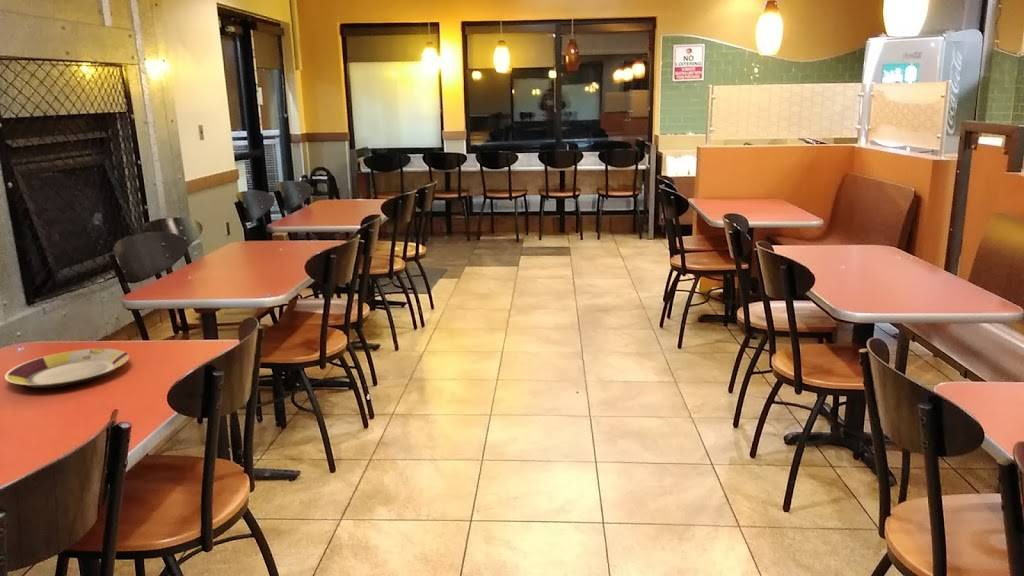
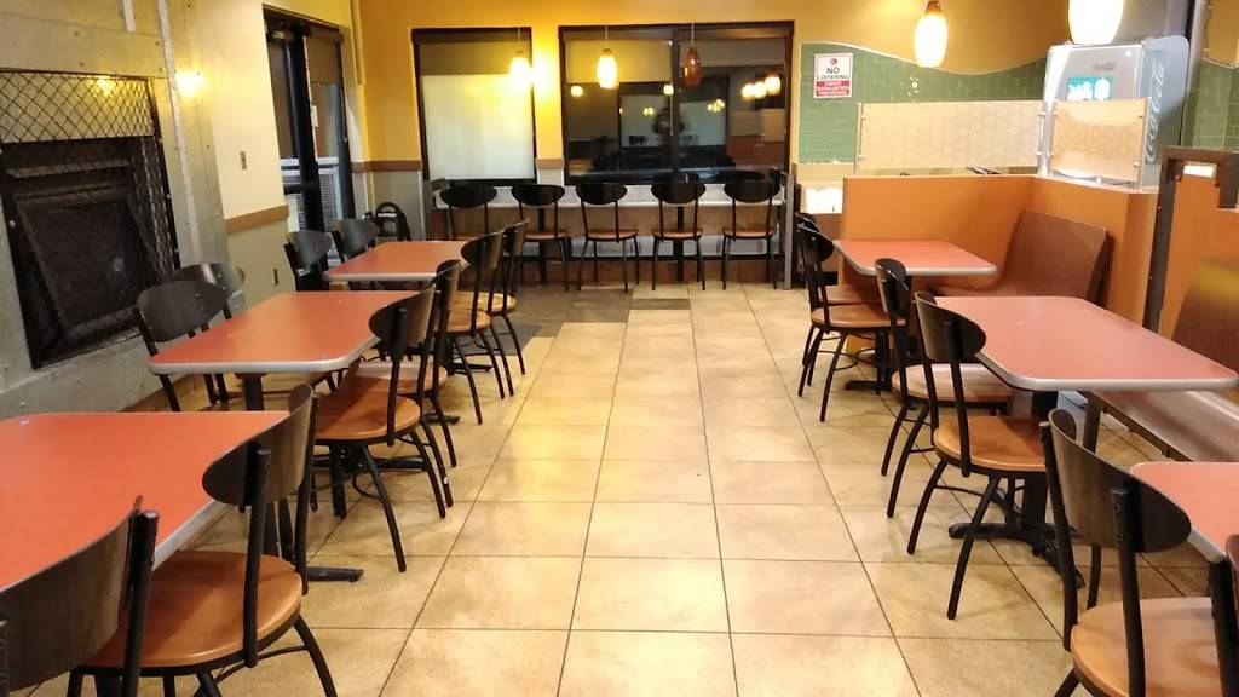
- plate (69, 369)
